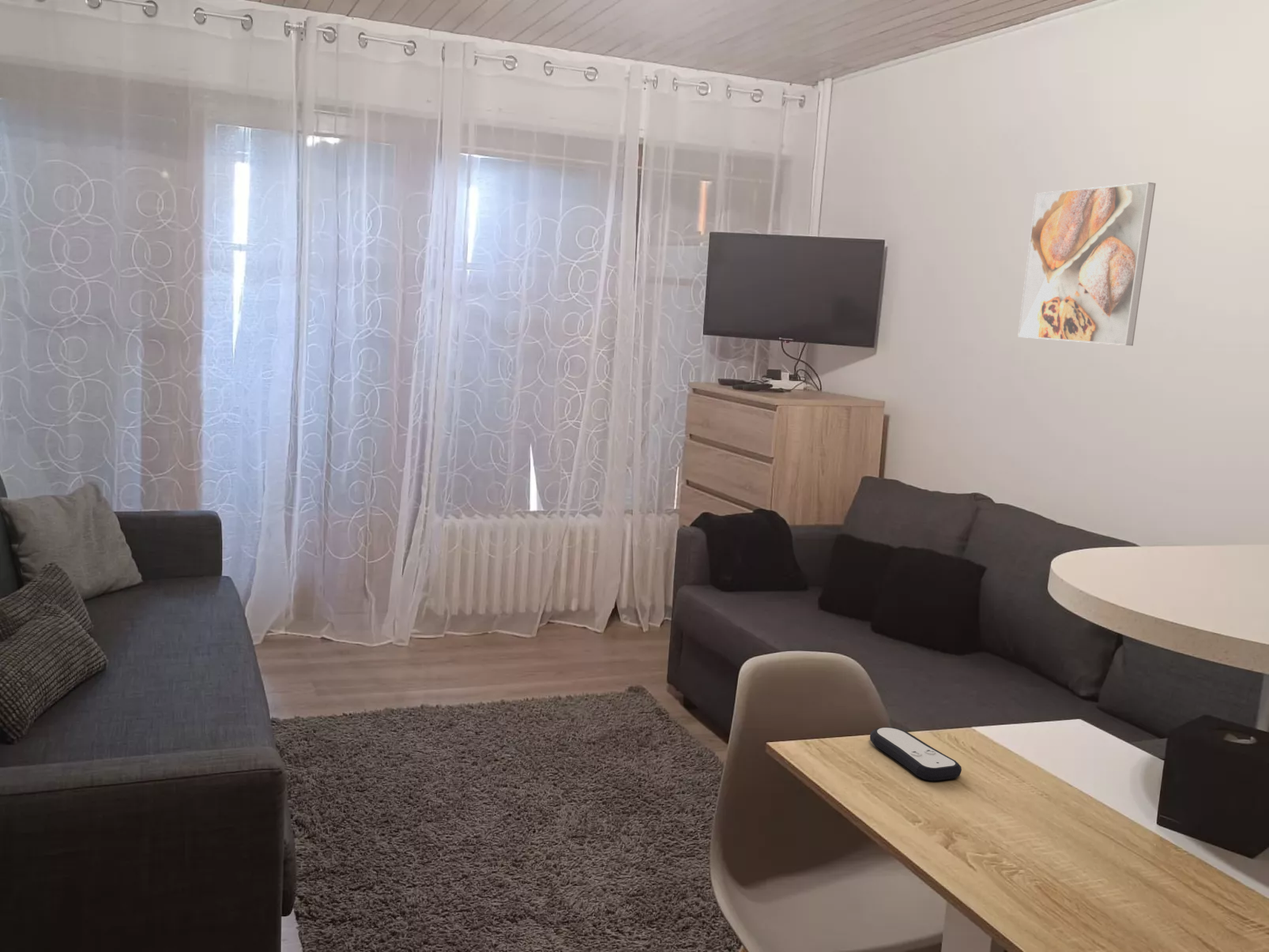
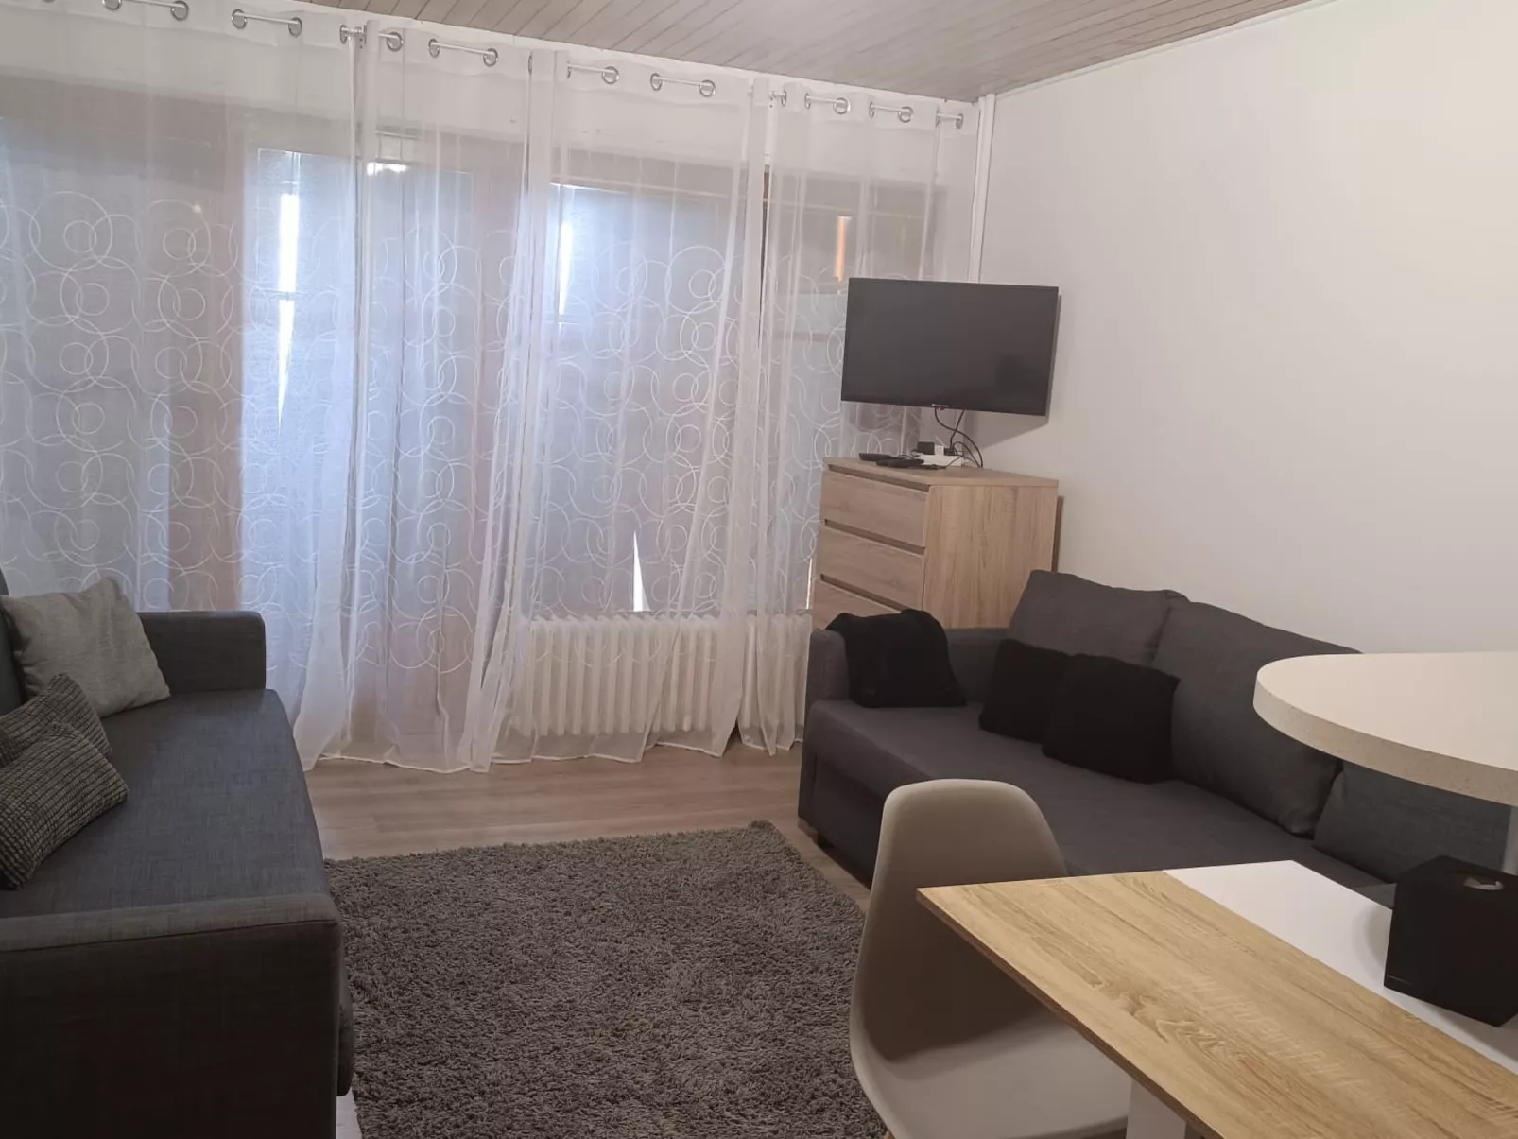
- remote control (912, 751)
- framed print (1082, 265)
